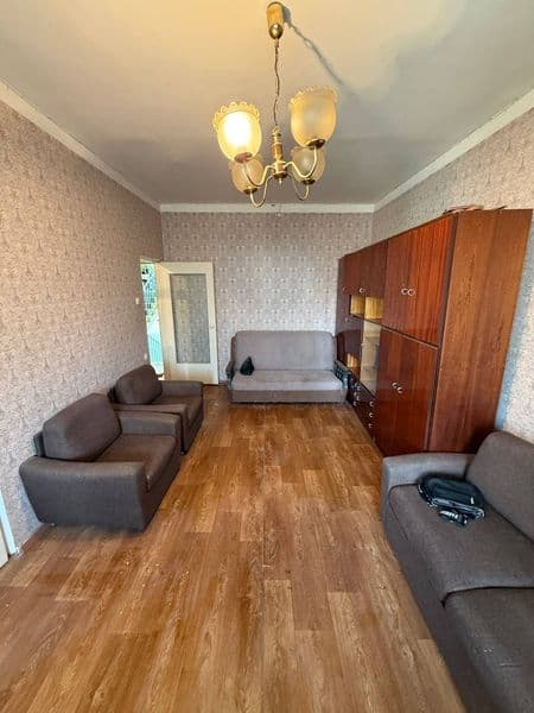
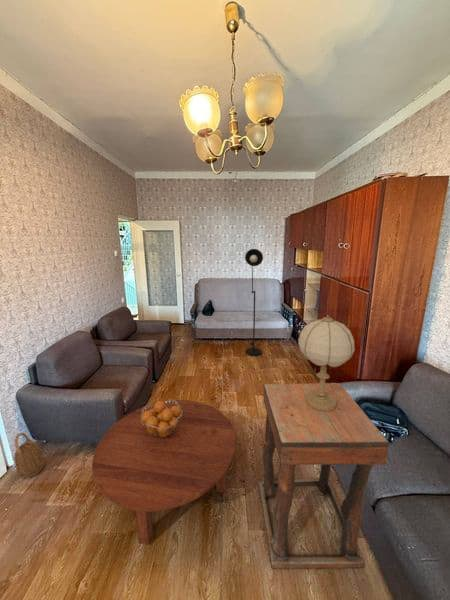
+ coffee table (169, 460)
+ basket (27, 450)
+ fruit basket (162, 419)
+ floor lamp (254, 301)
+ table lamp (324, 359)
+ side table (310, 464)
